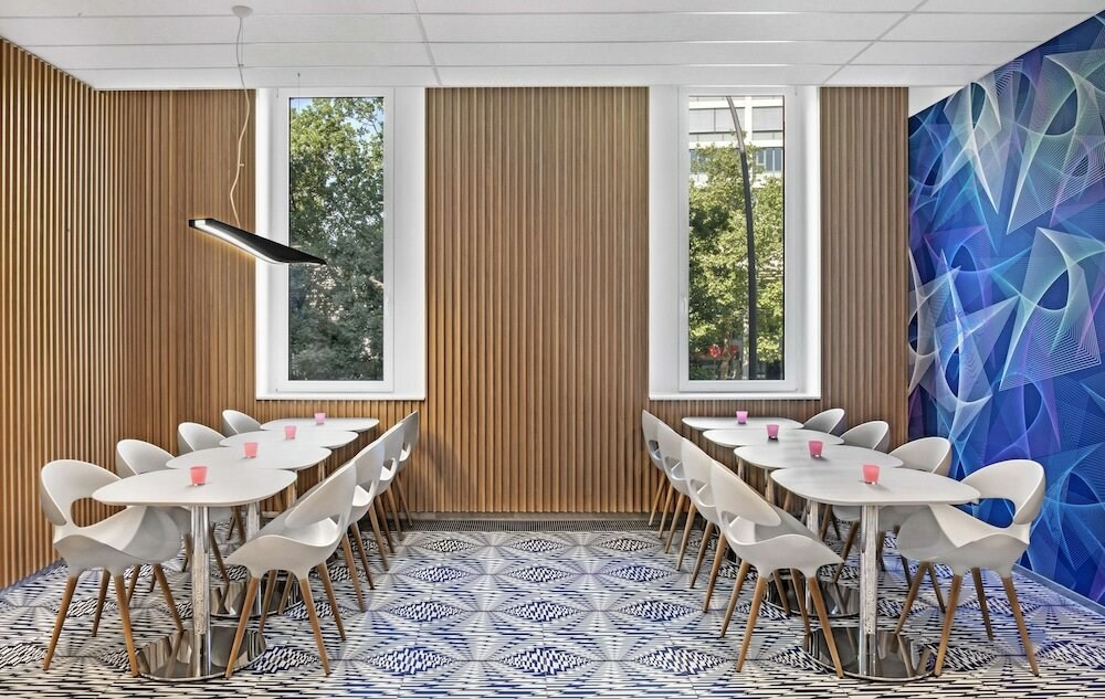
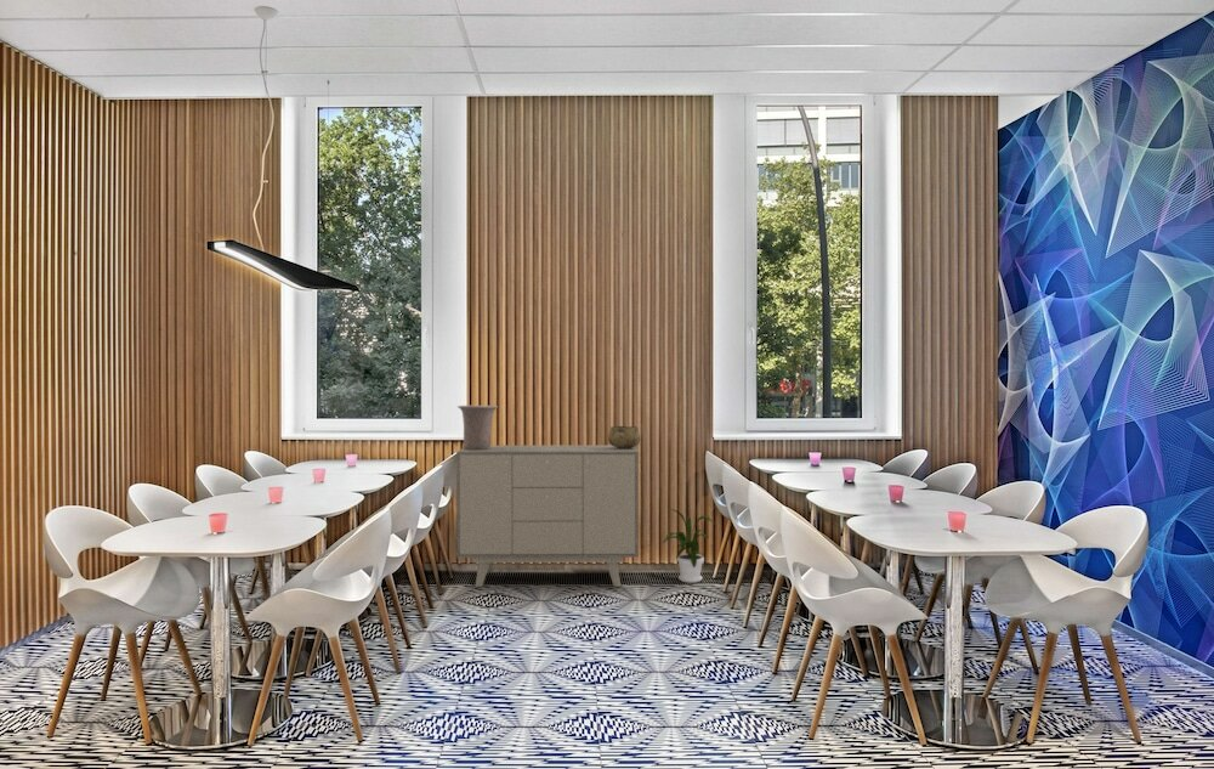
+ decorative bowl (624, 436)
+ vase (477, 426)
+ house plant (688, 544)
+ sideboard (549, 513)
